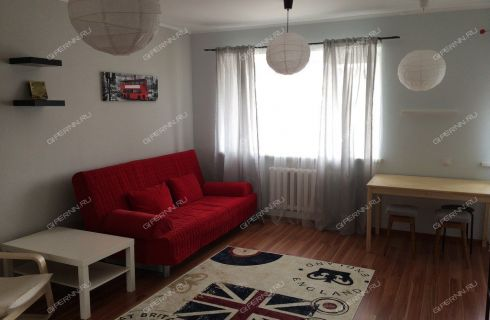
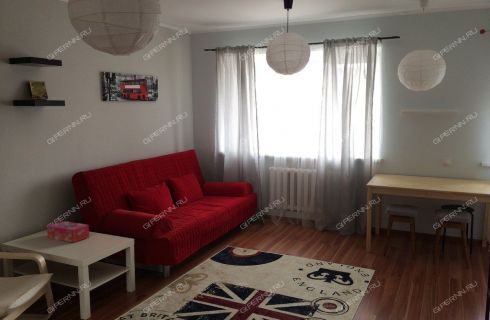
+ tissue box (68, 231)
